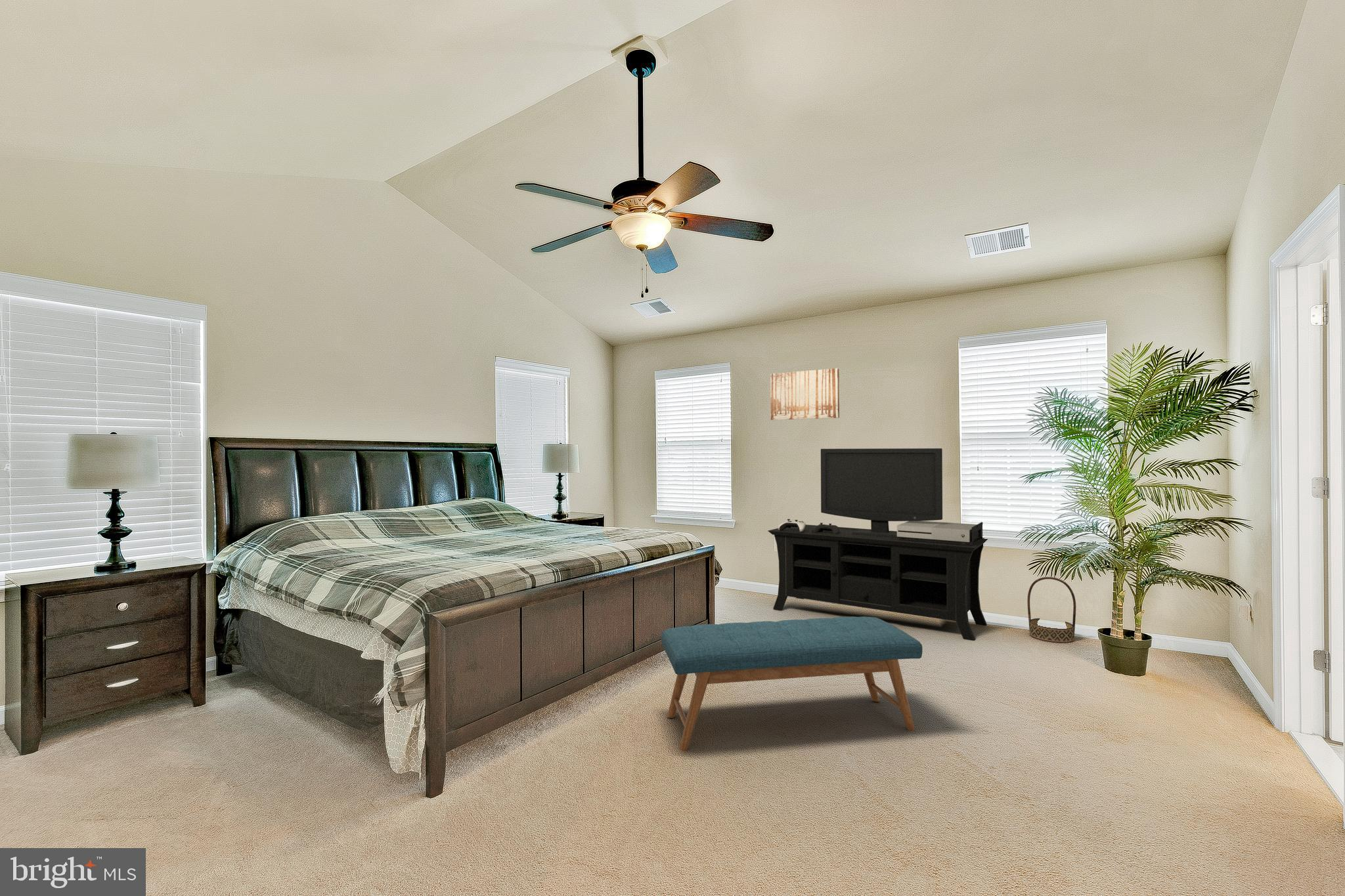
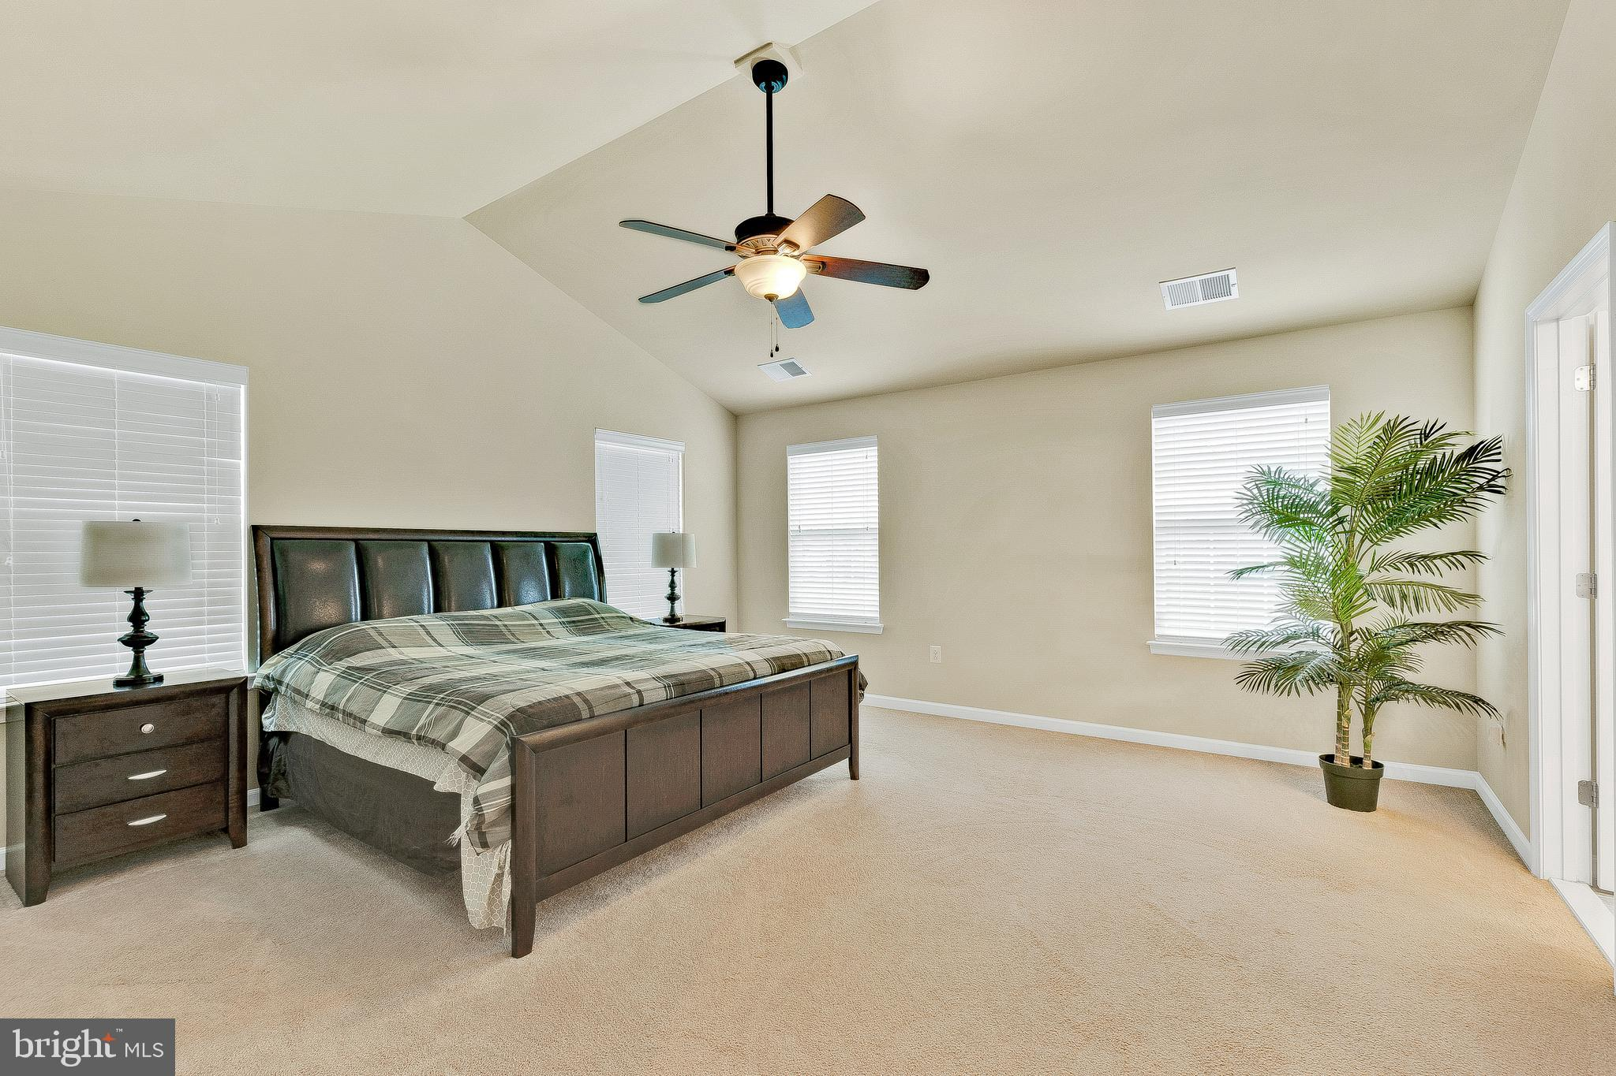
- wall art (804, 395)
- bench (787, 675)
- basket (1039, 618)
- media console (873, 532)
